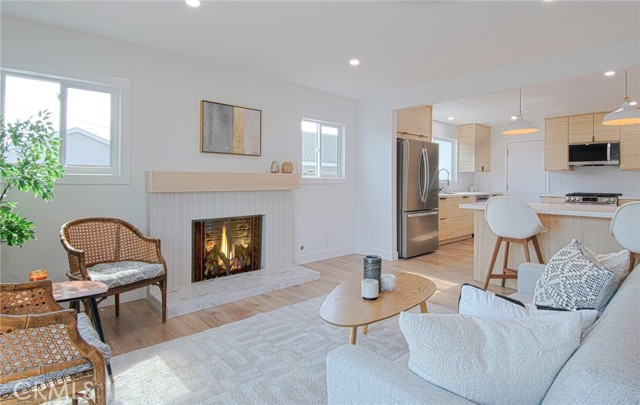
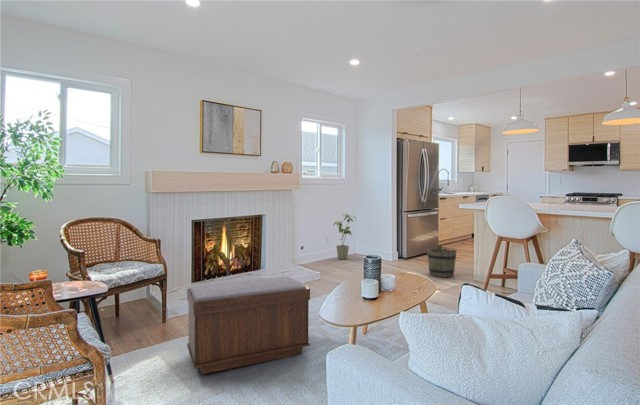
+ bench (248, 318)
+ house plant (345, 236)
+ bucket (441, 260)
